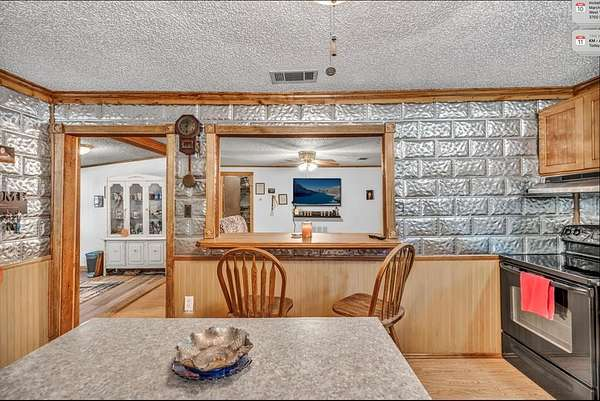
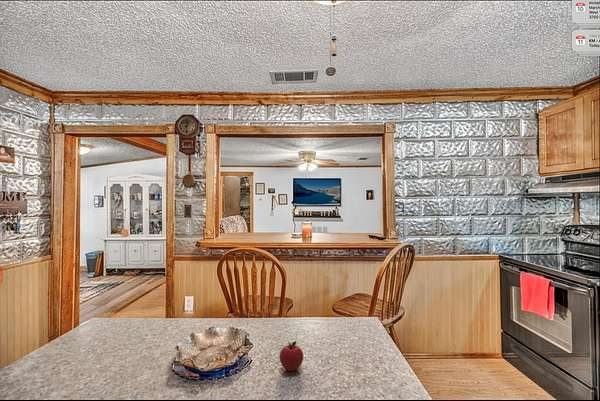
+ apple (291, 354)
